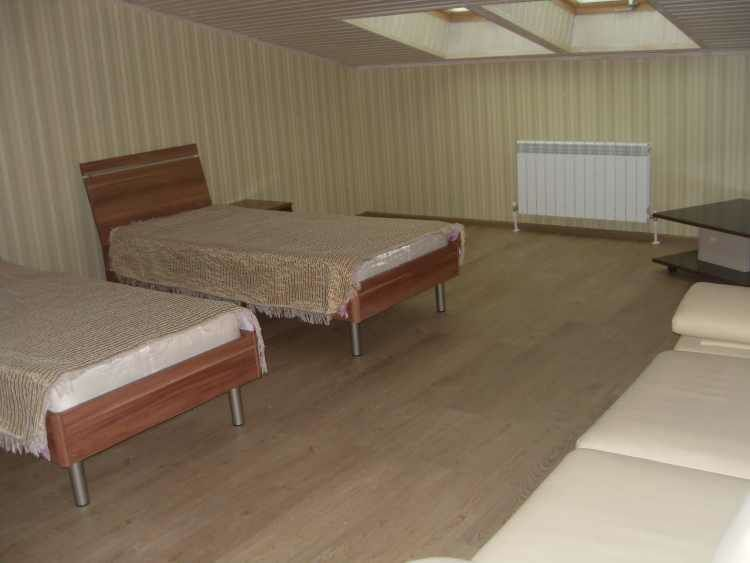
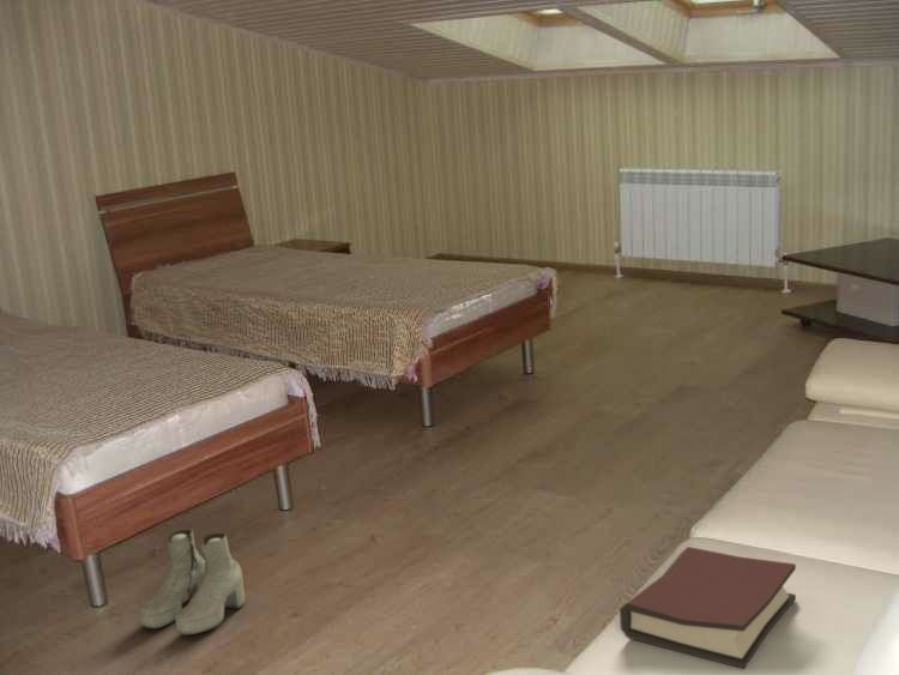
+ boots (189, 578)
+ hardback book (710, 597)
